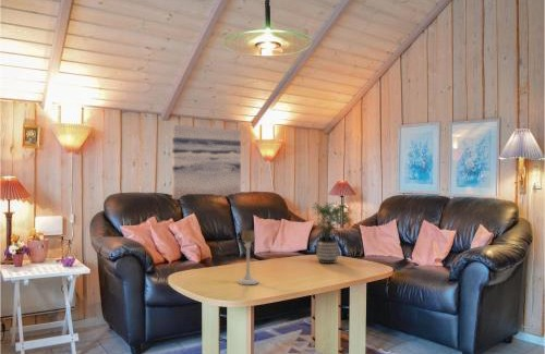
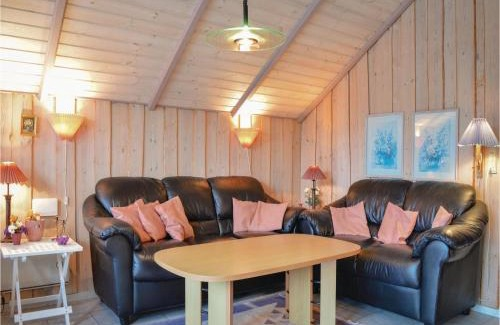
- wall art (207, 164)
- candle holder (247, 256)
- potted plant (328, 231)
